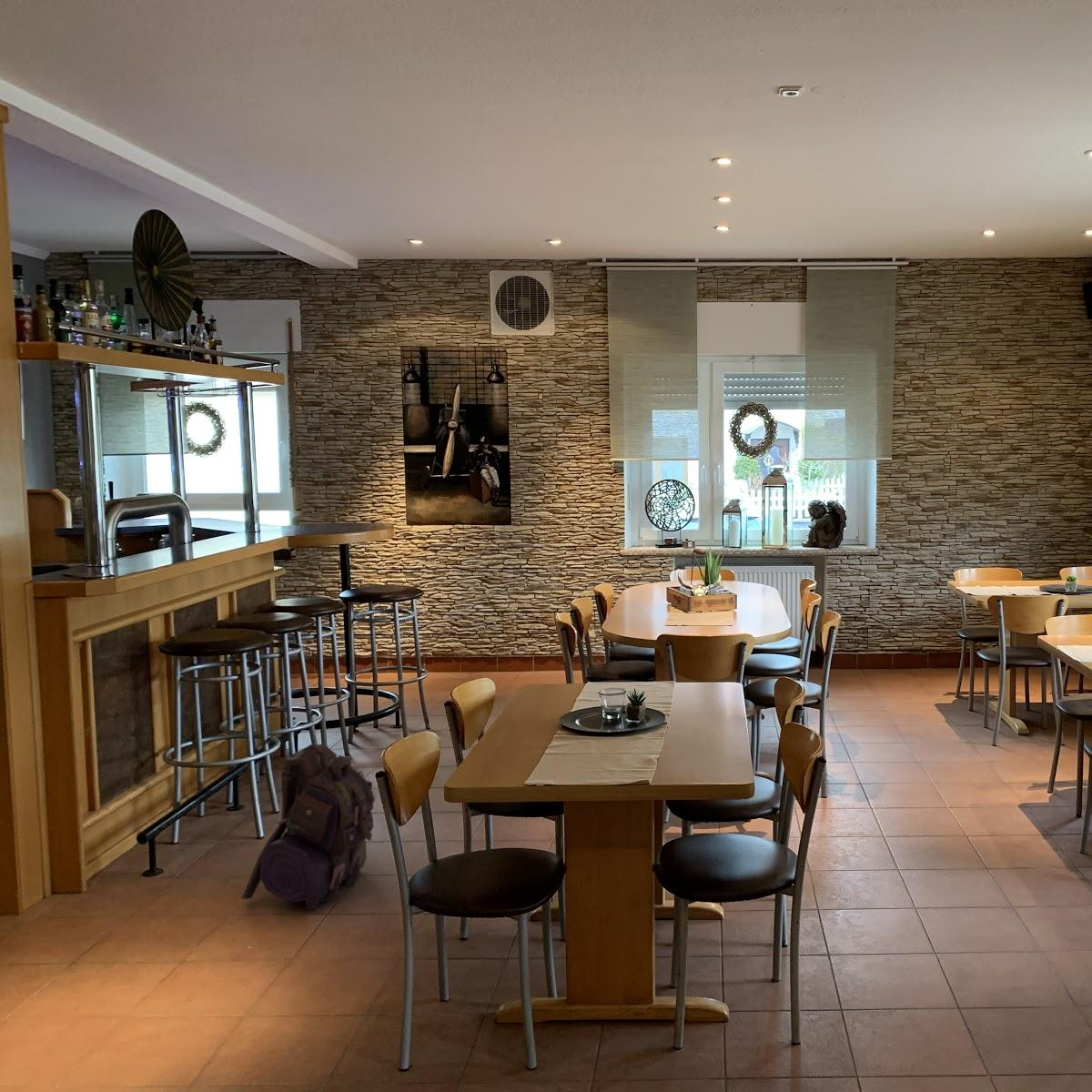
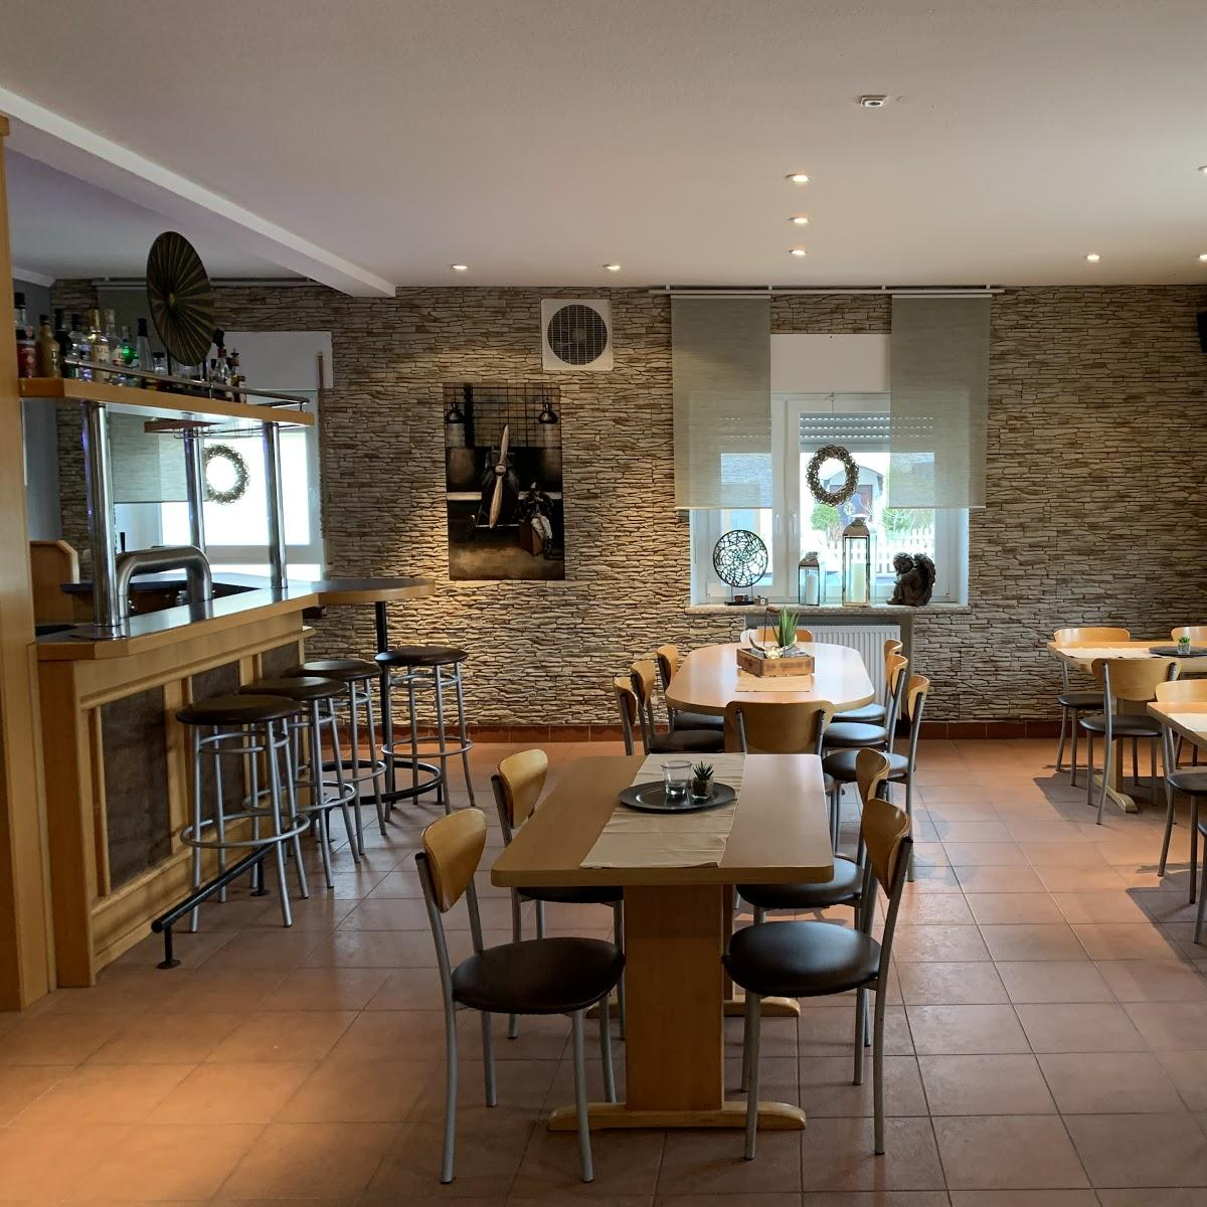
- backpack (316, 819)
